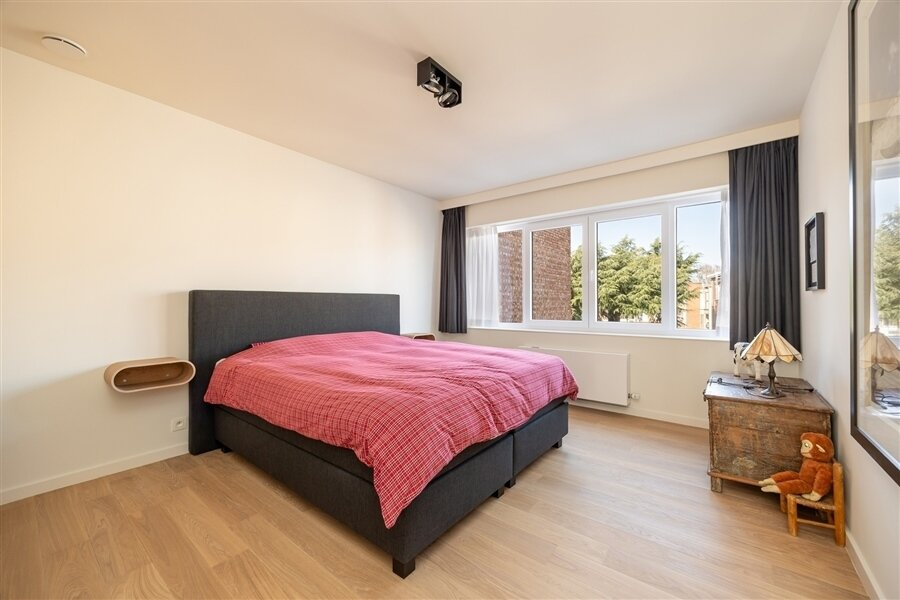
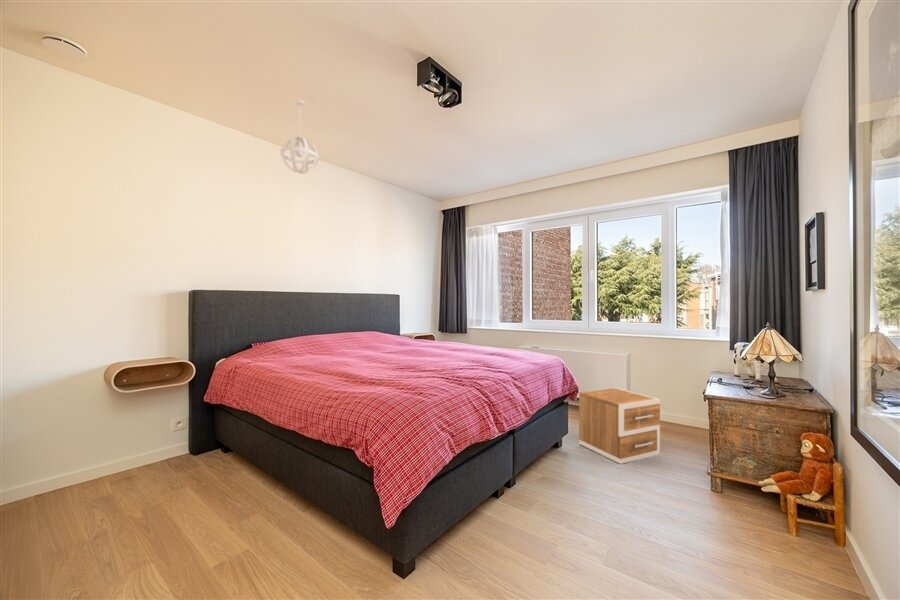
+ nightstand (619, 422)
+ pendant light (300, 137)
